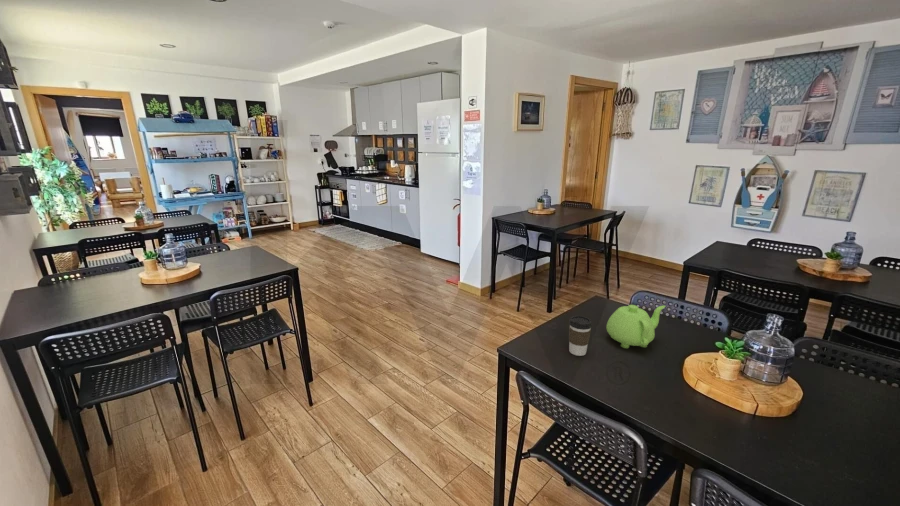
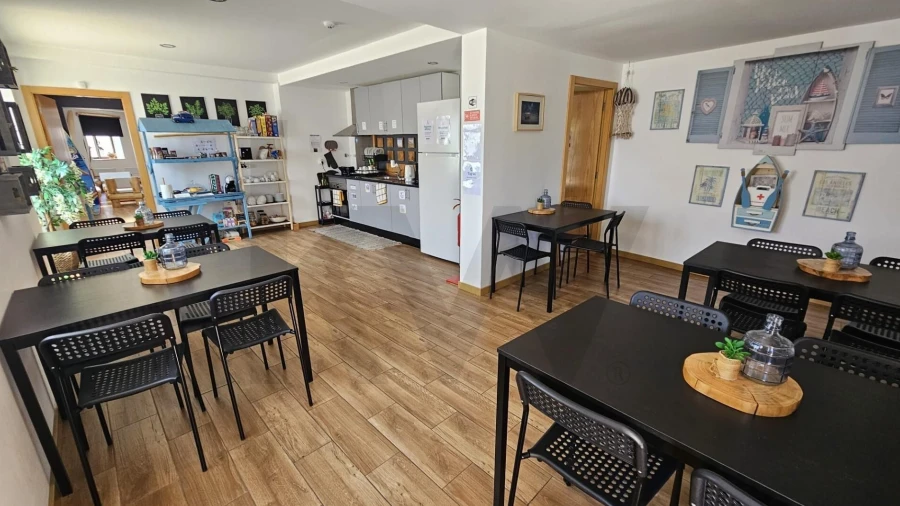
- teapot (638, 325)
- coffee cup (579, 335)
